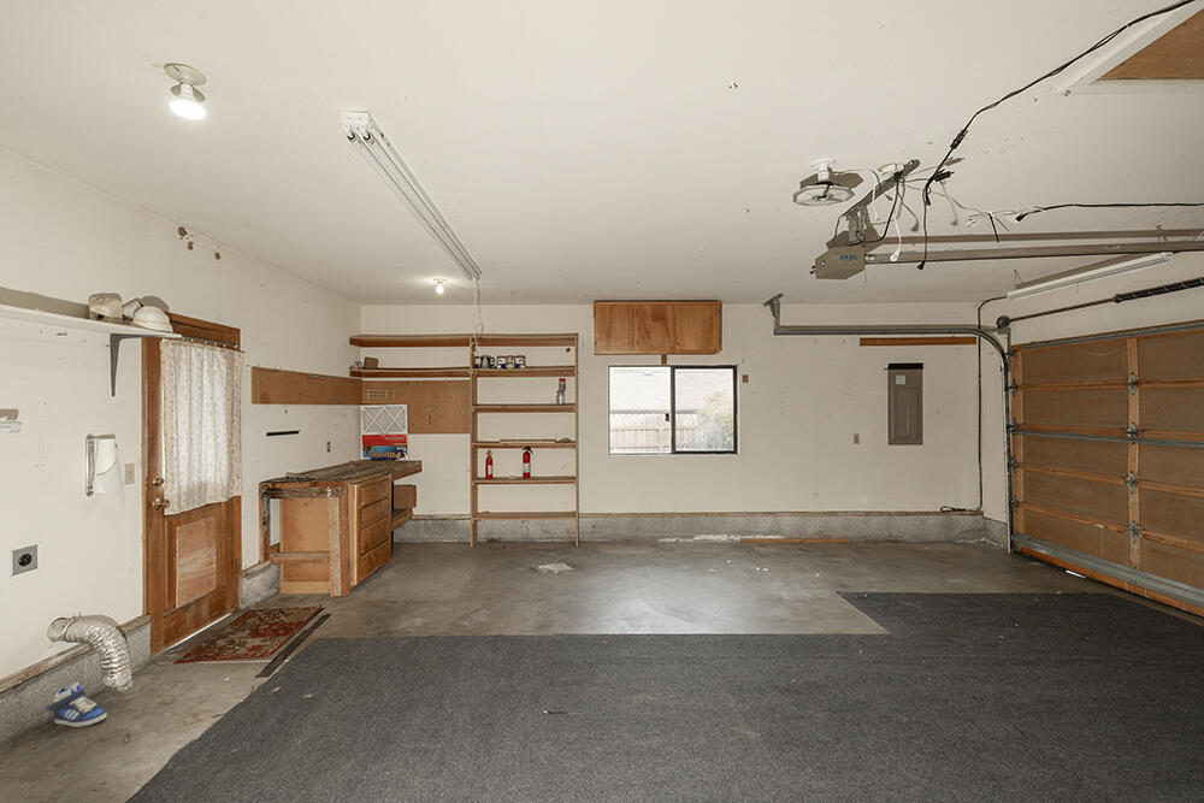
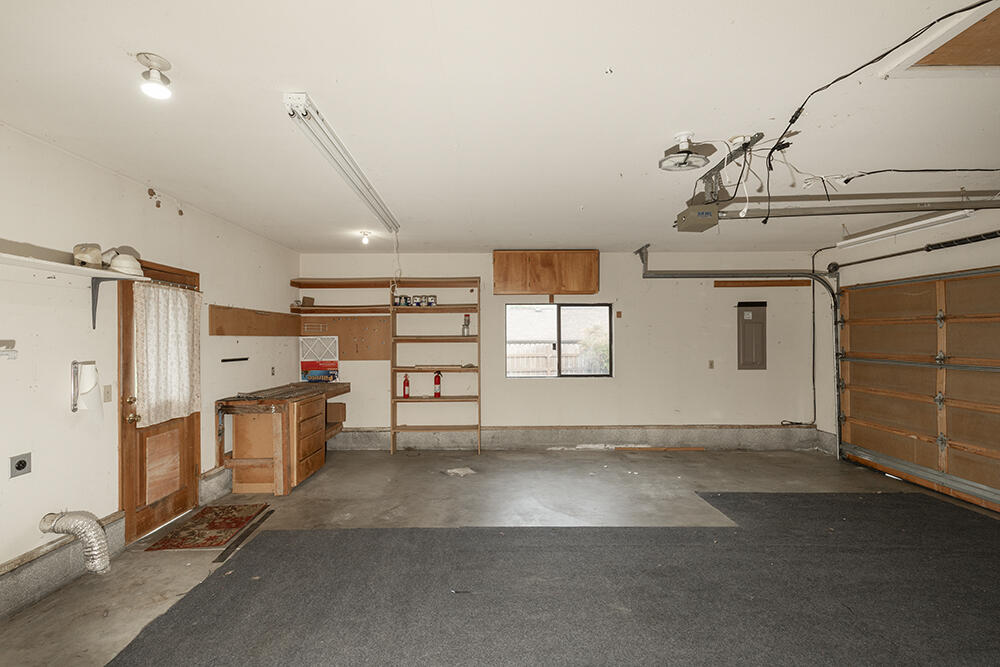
- sneaker (78, 702)
